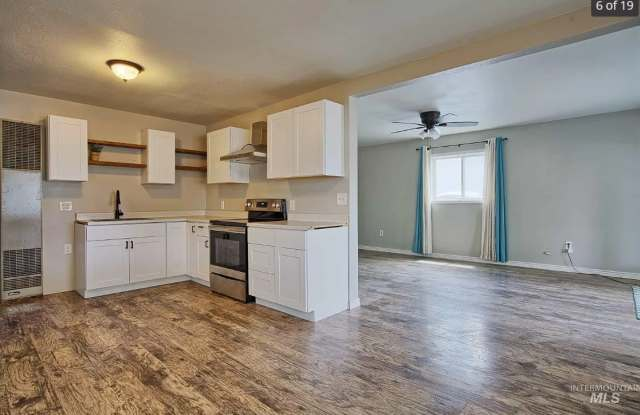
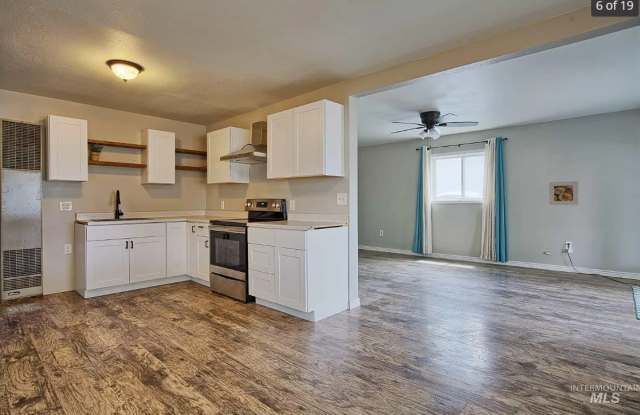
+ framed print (563, 193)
